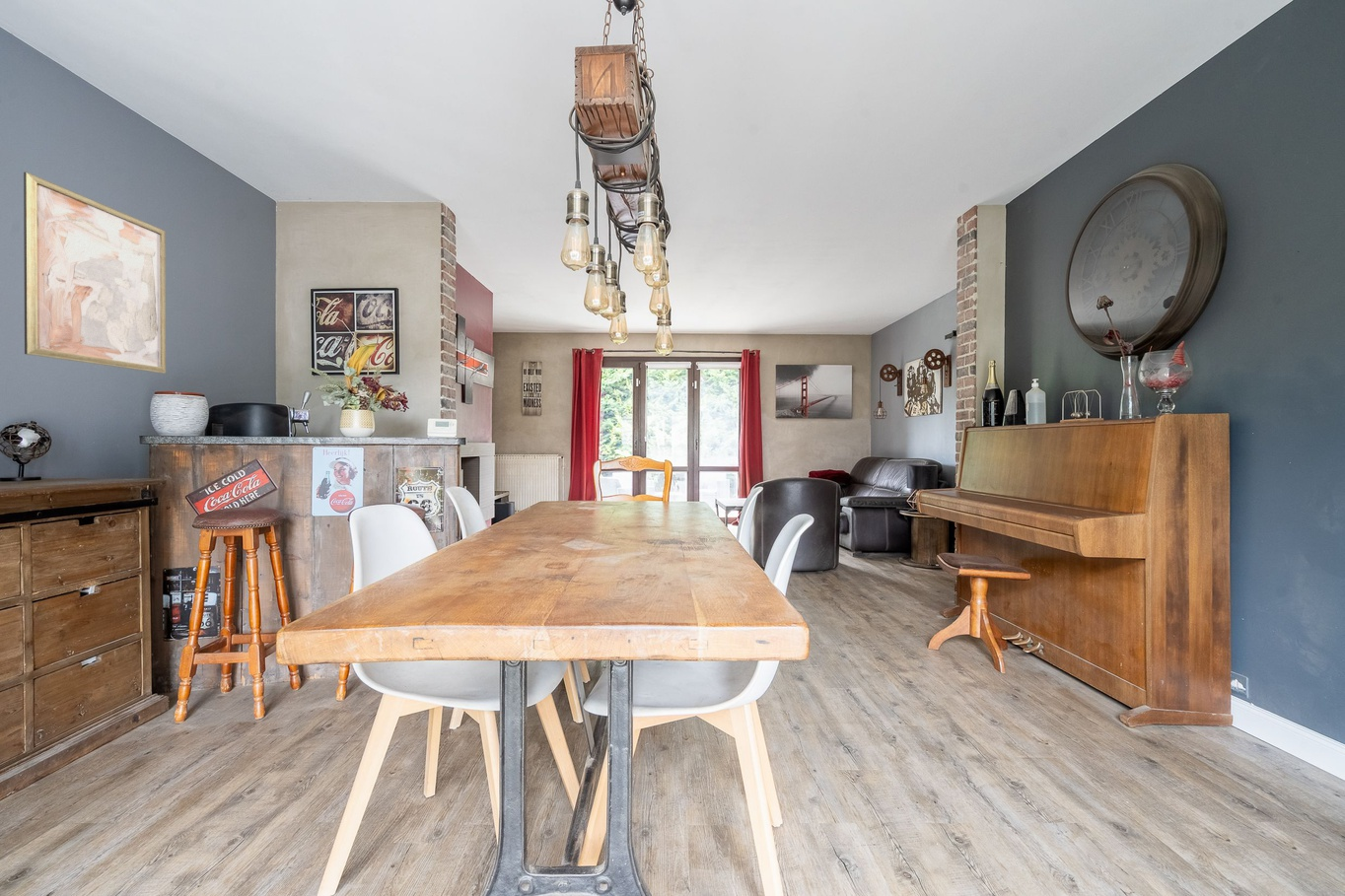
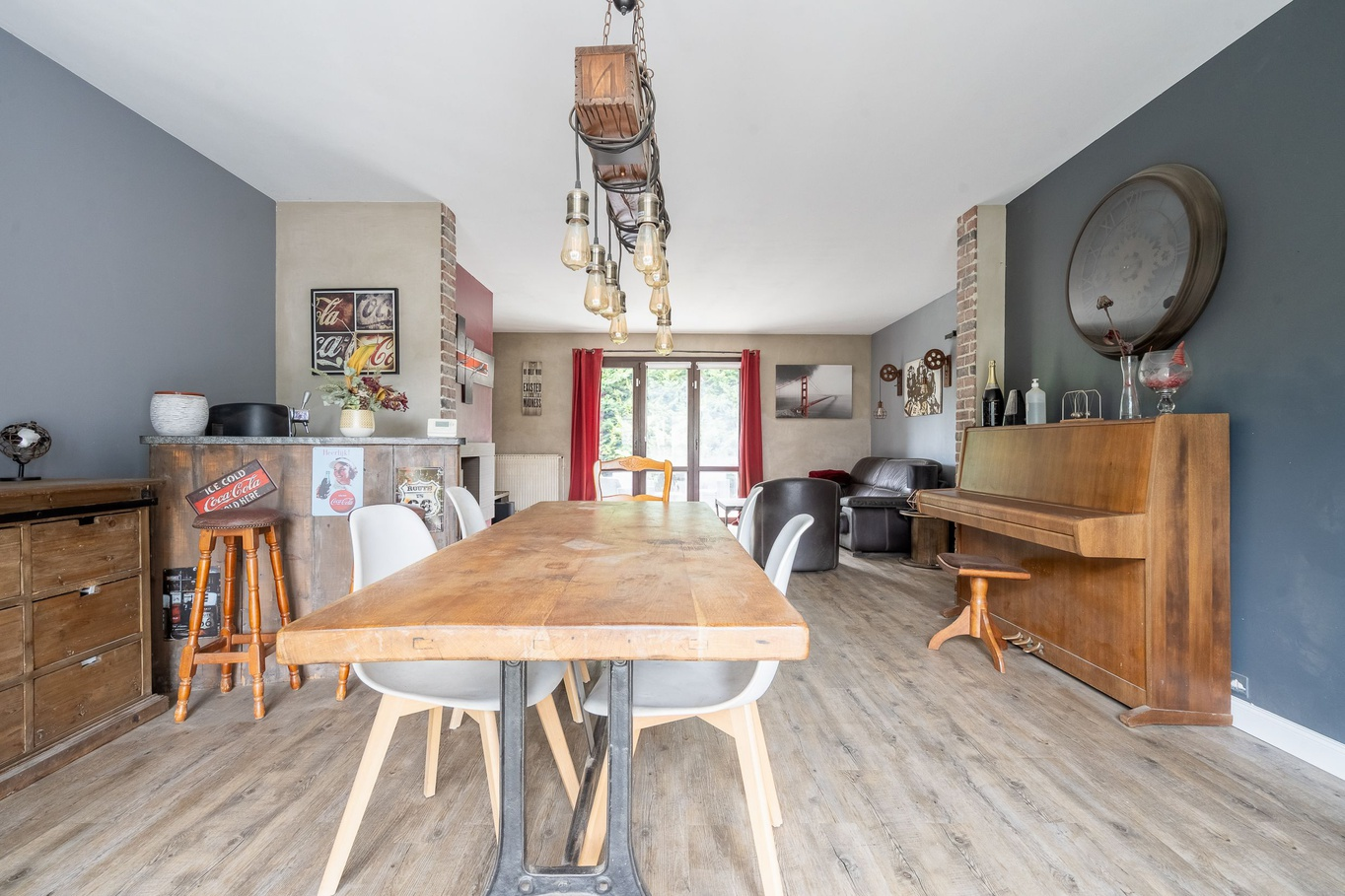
- wall art (104, 285)
